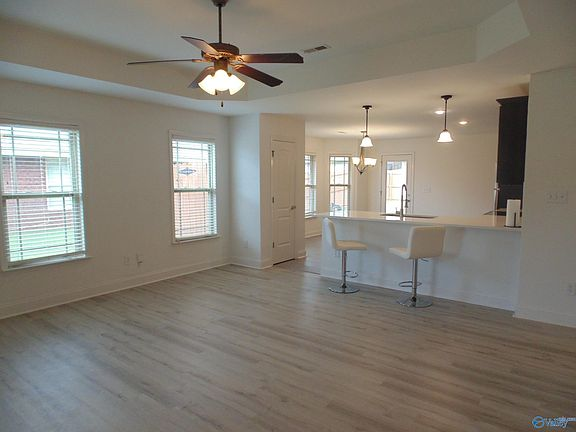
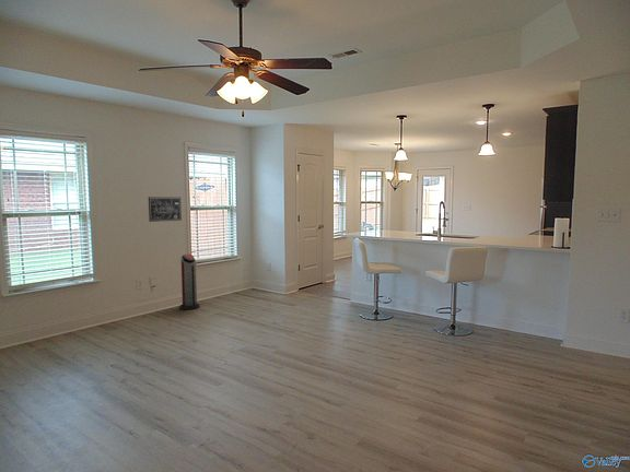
+ air purifier (188, 281)
+ wall art (165, 209)
